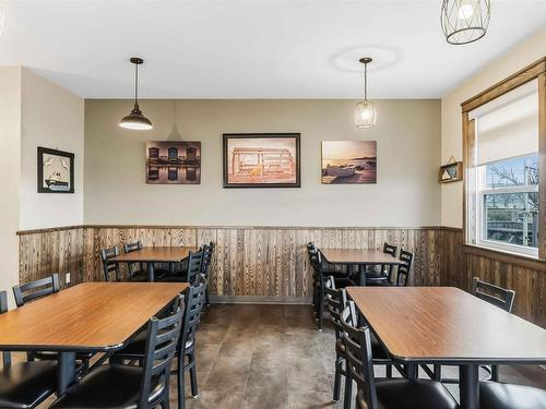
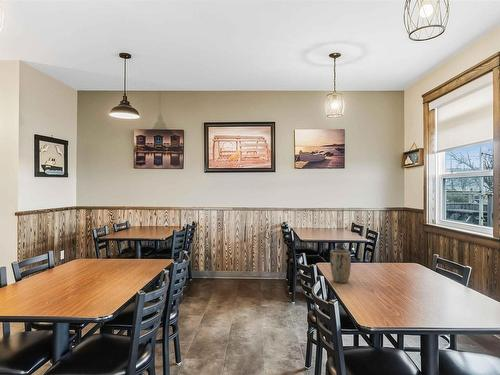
+ plant pot (340, 266)
